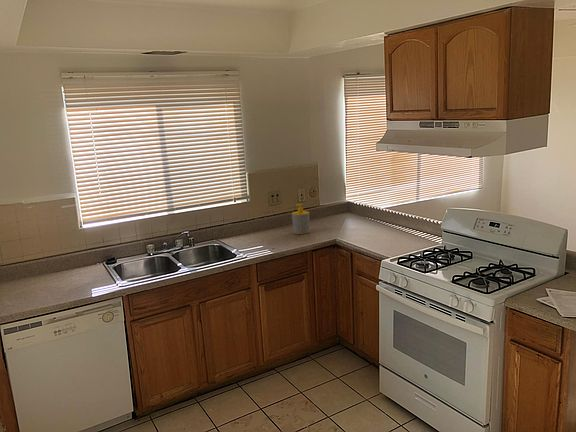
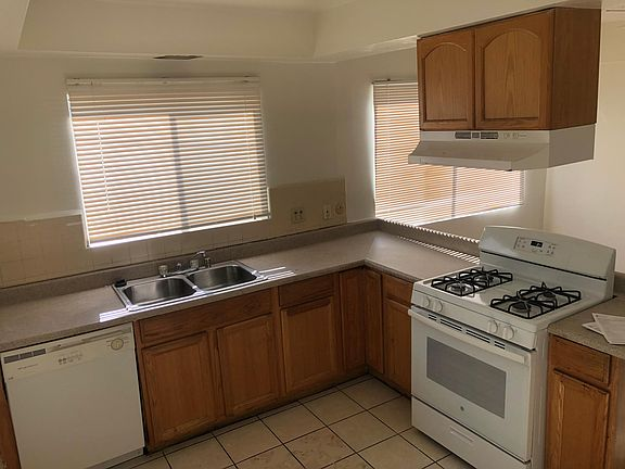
- soap bottle (300, 218)
